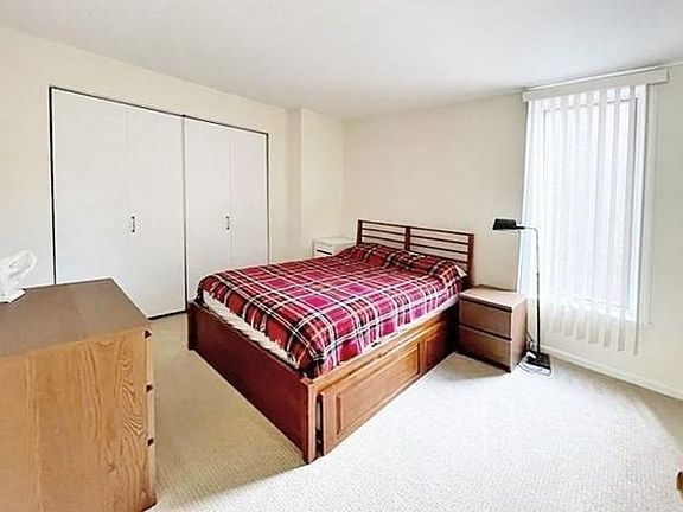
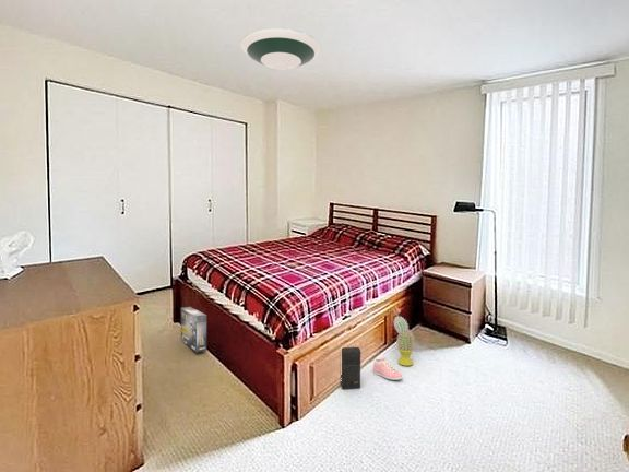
+ sneaker (387, 367)
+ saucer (281, 57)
+ decorative plant (401, 334)
+ box (192, 328)
+ speaker (349, 367)
